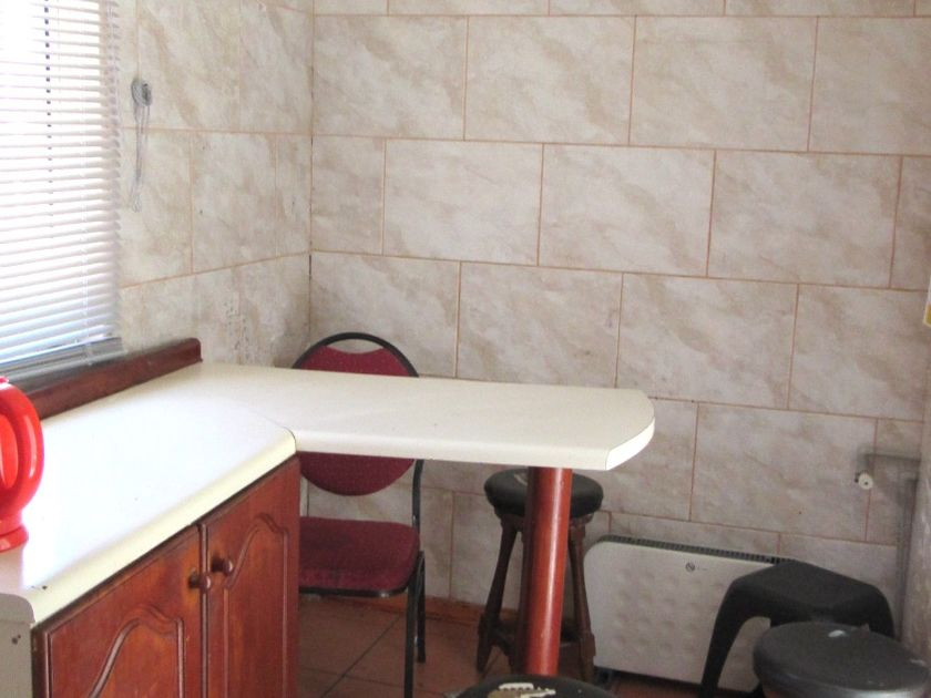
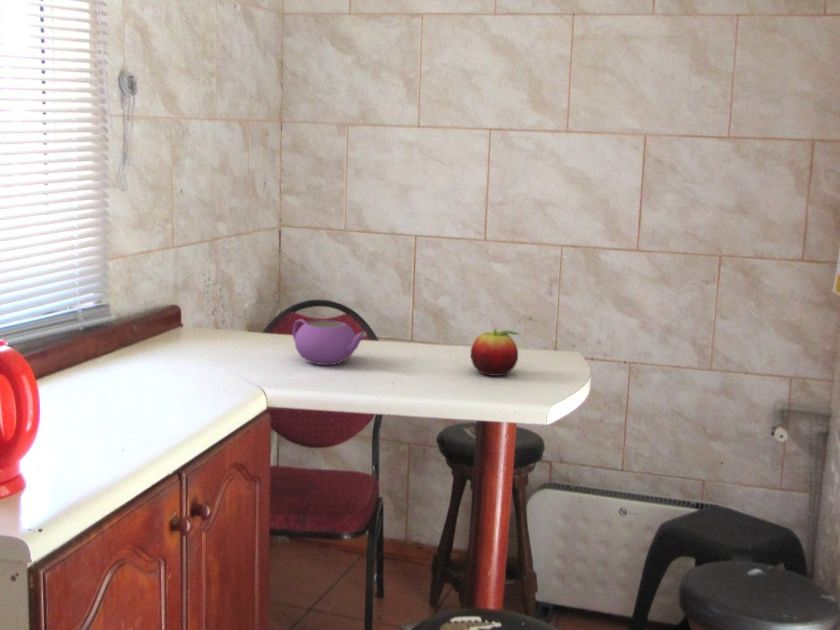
+ fruit (494, 351)
+ teapot (327, 343)
